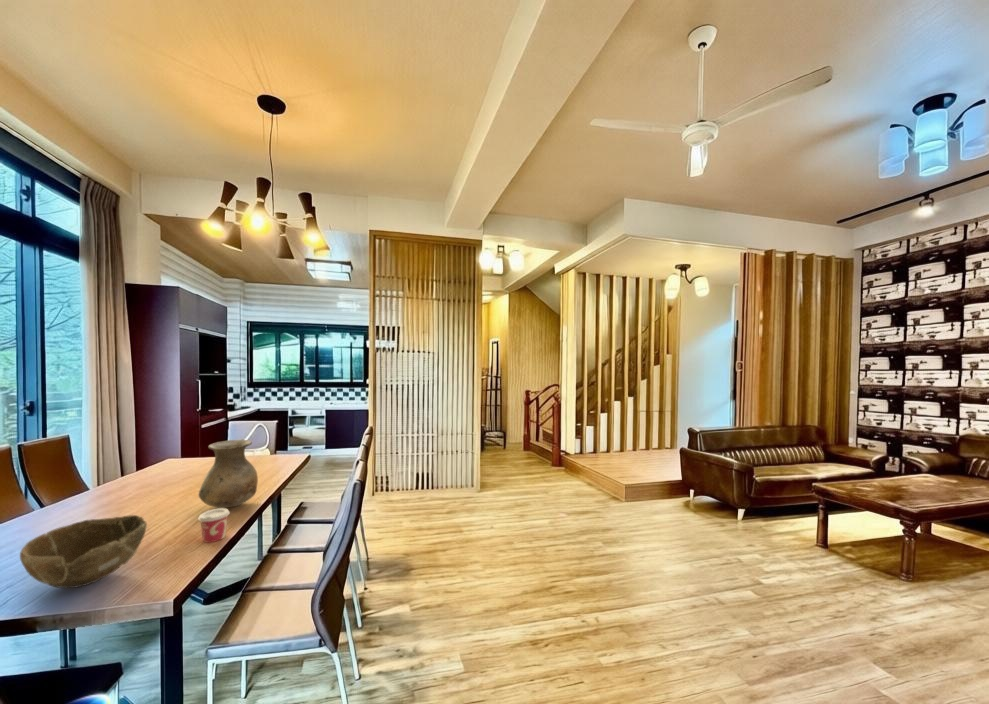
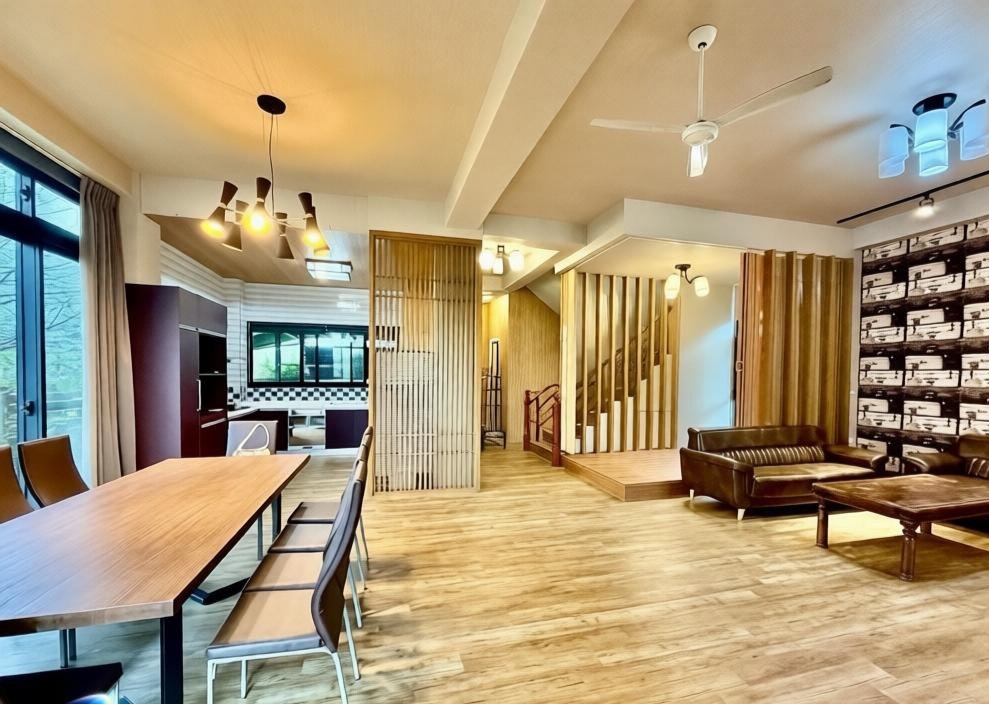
- vase (230, 474)
- bowl (89, 556)
- cup (214, 525)
